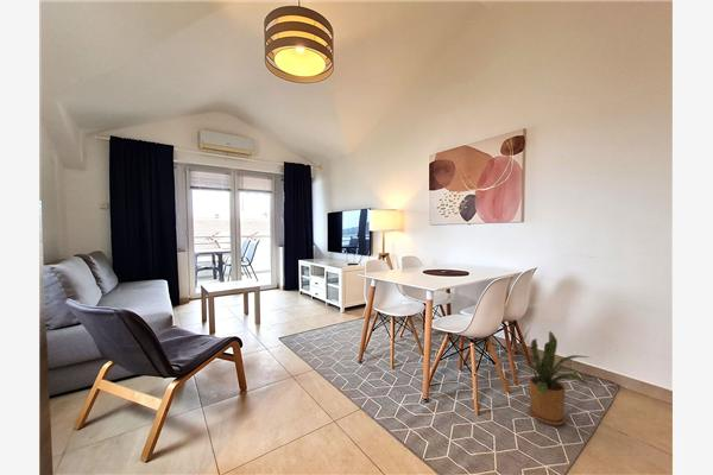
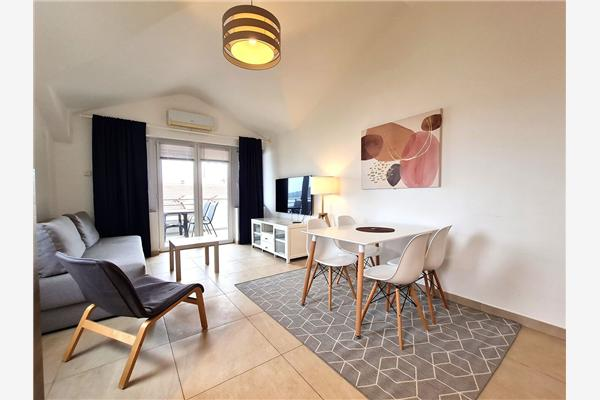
- house plant (553, 375)
